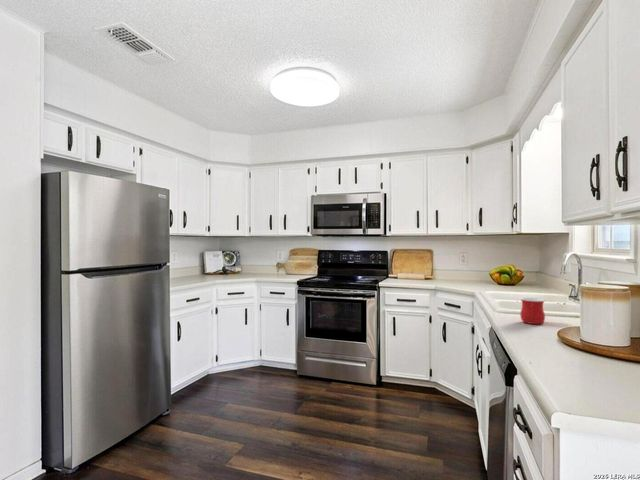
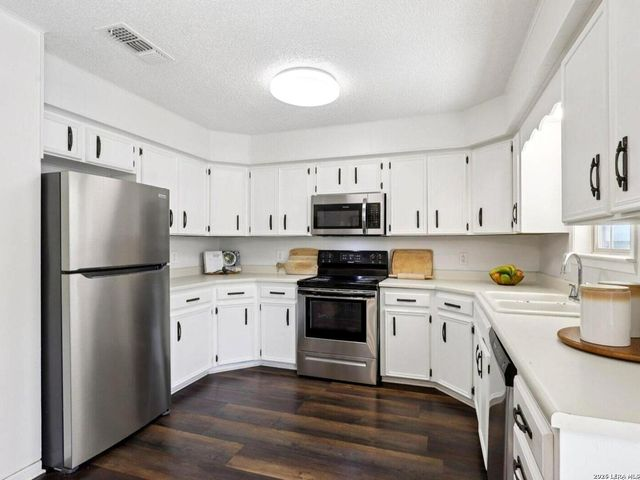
- mug (532, 311)
